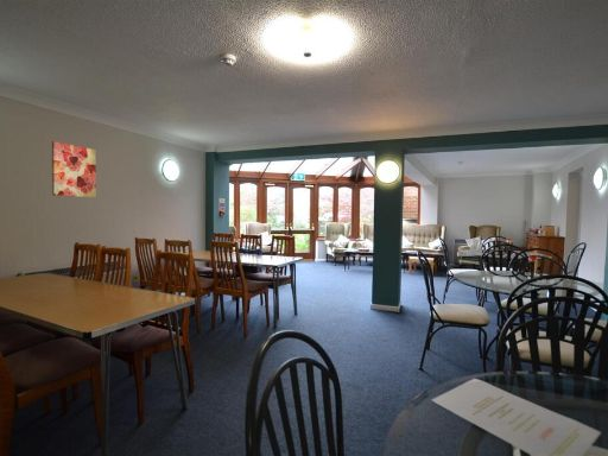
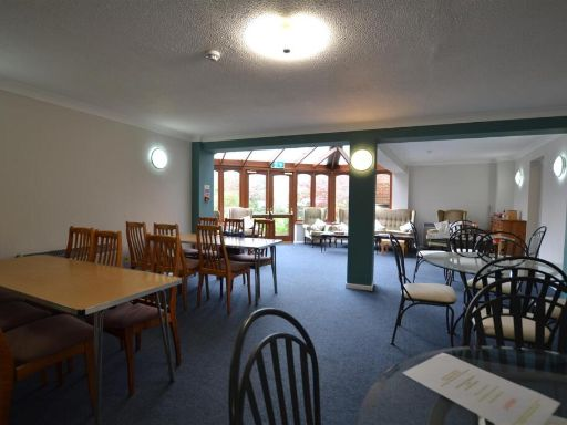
- wall art (75, 171)
